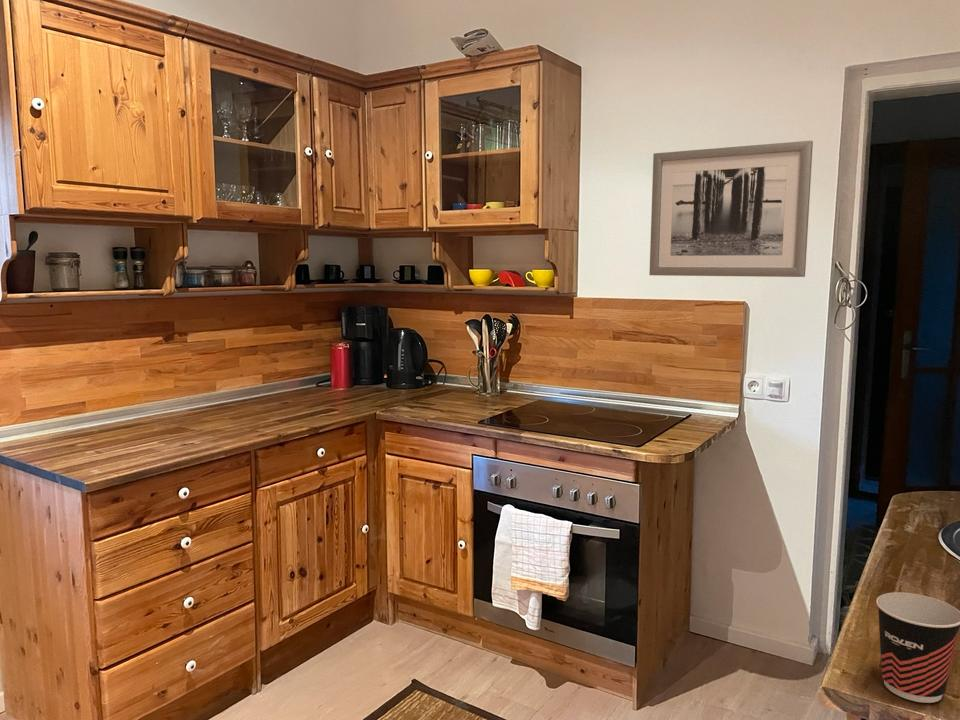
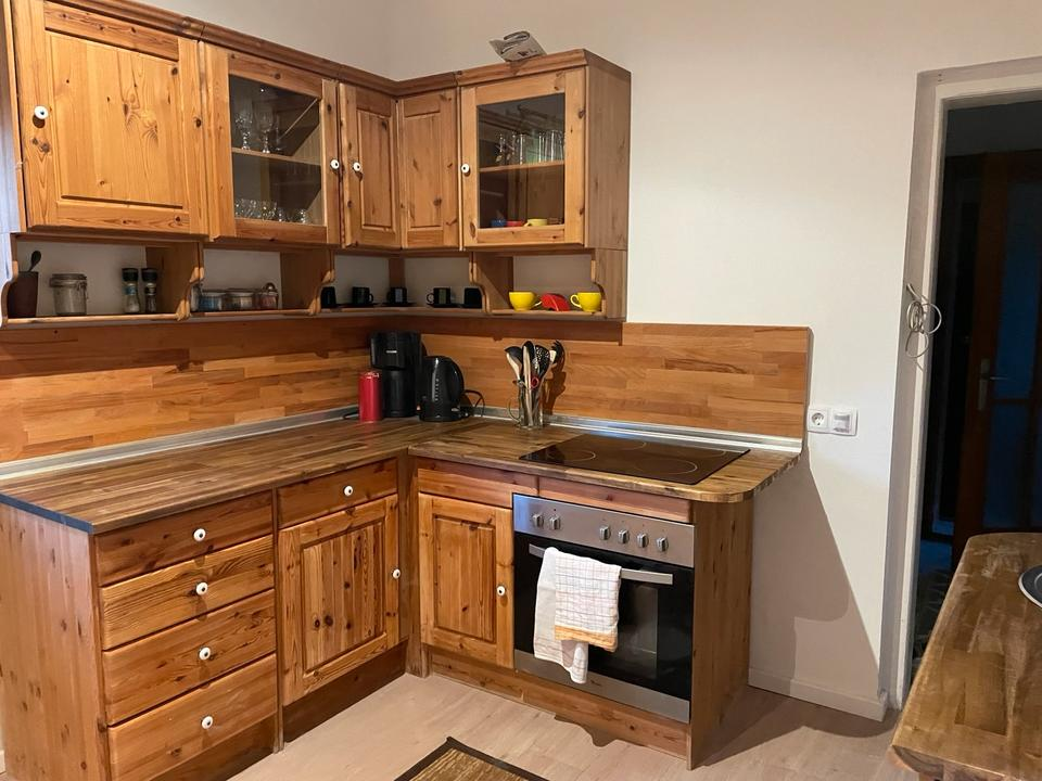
- wall art (726, 212)
- cup (915, 648)
